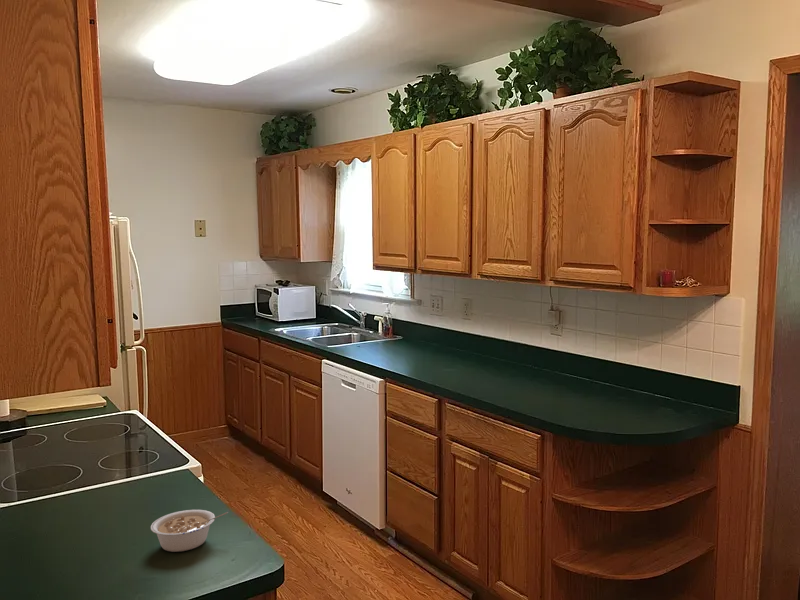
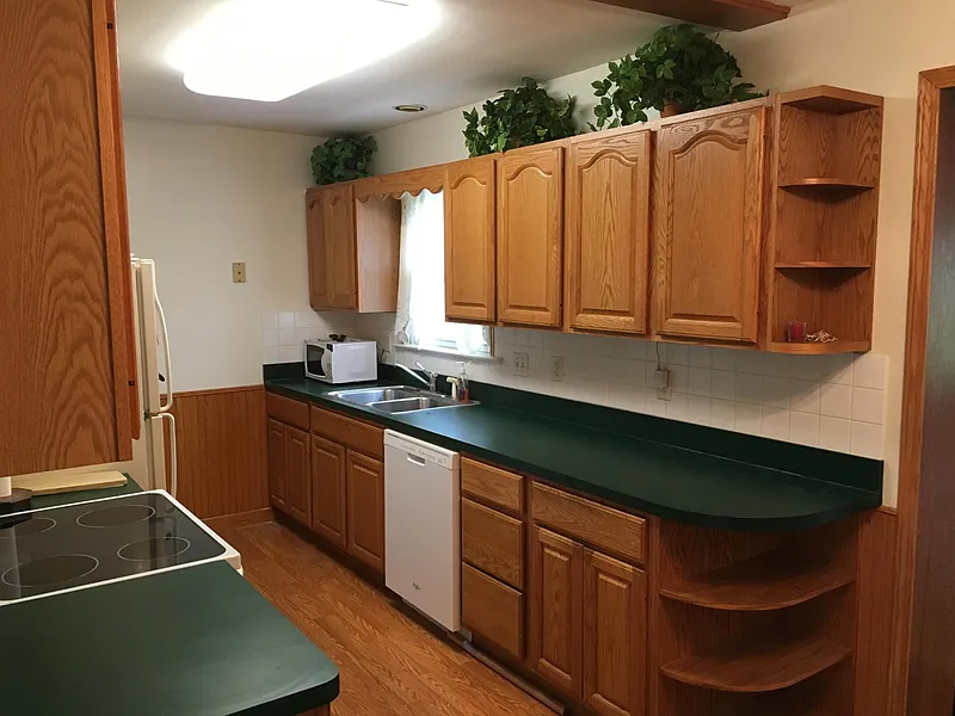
- legume (186, 529)
